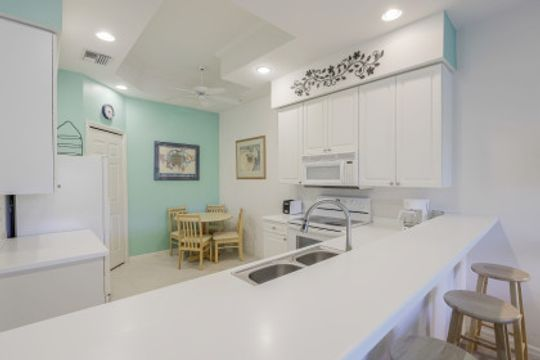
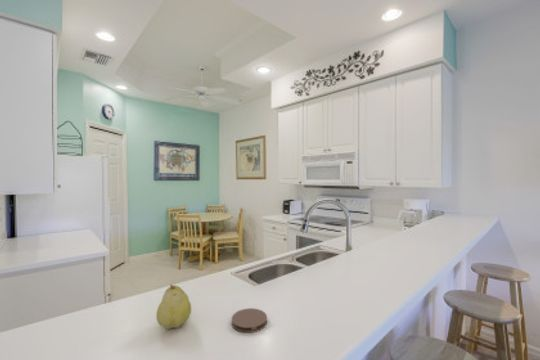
+ coaster (249, 319)
+ fruit (174, 303)
